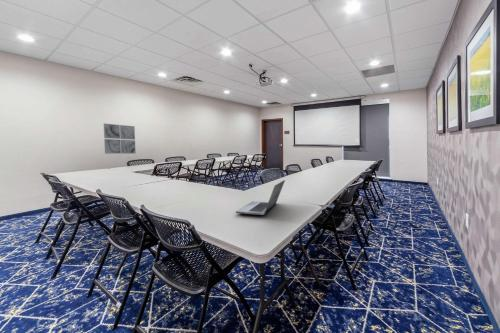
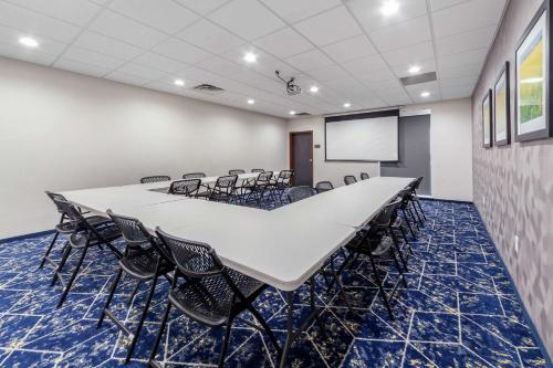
- laptop (262, 202)
- wall art (119, 138)
